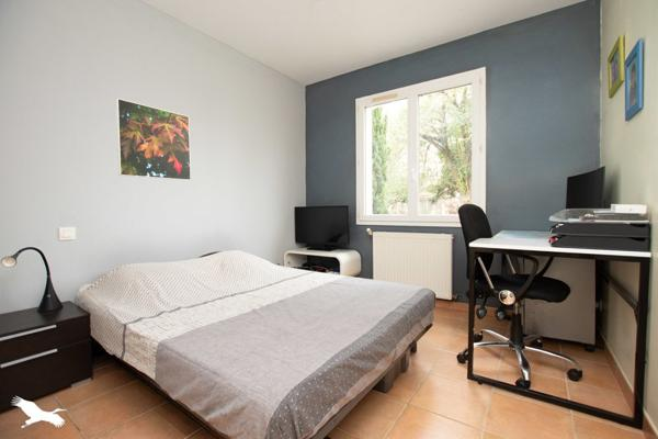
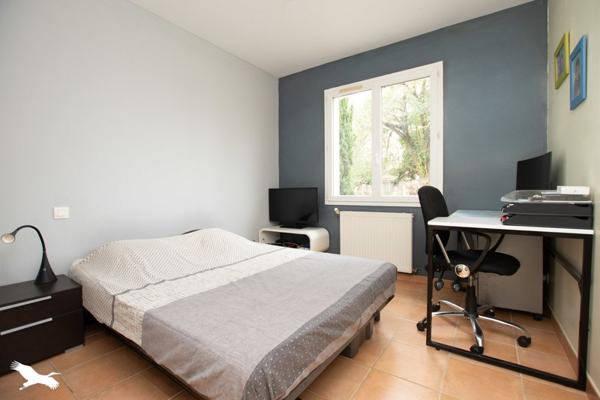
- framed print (157, 143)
